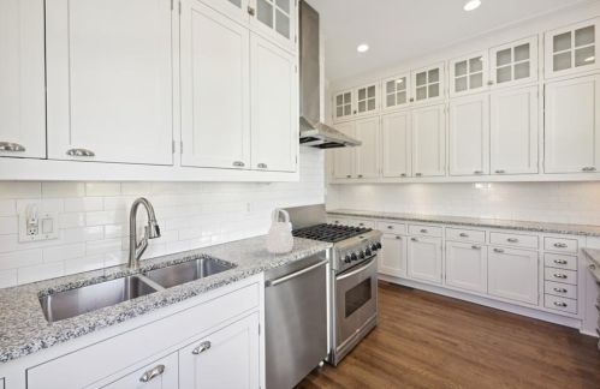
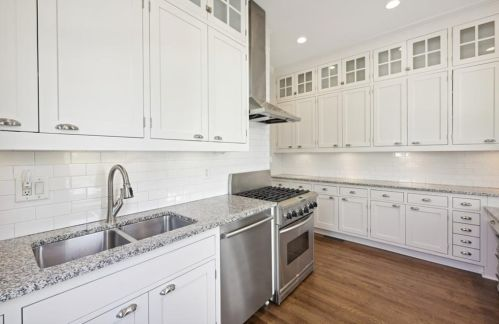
- kettle (281, 229)
